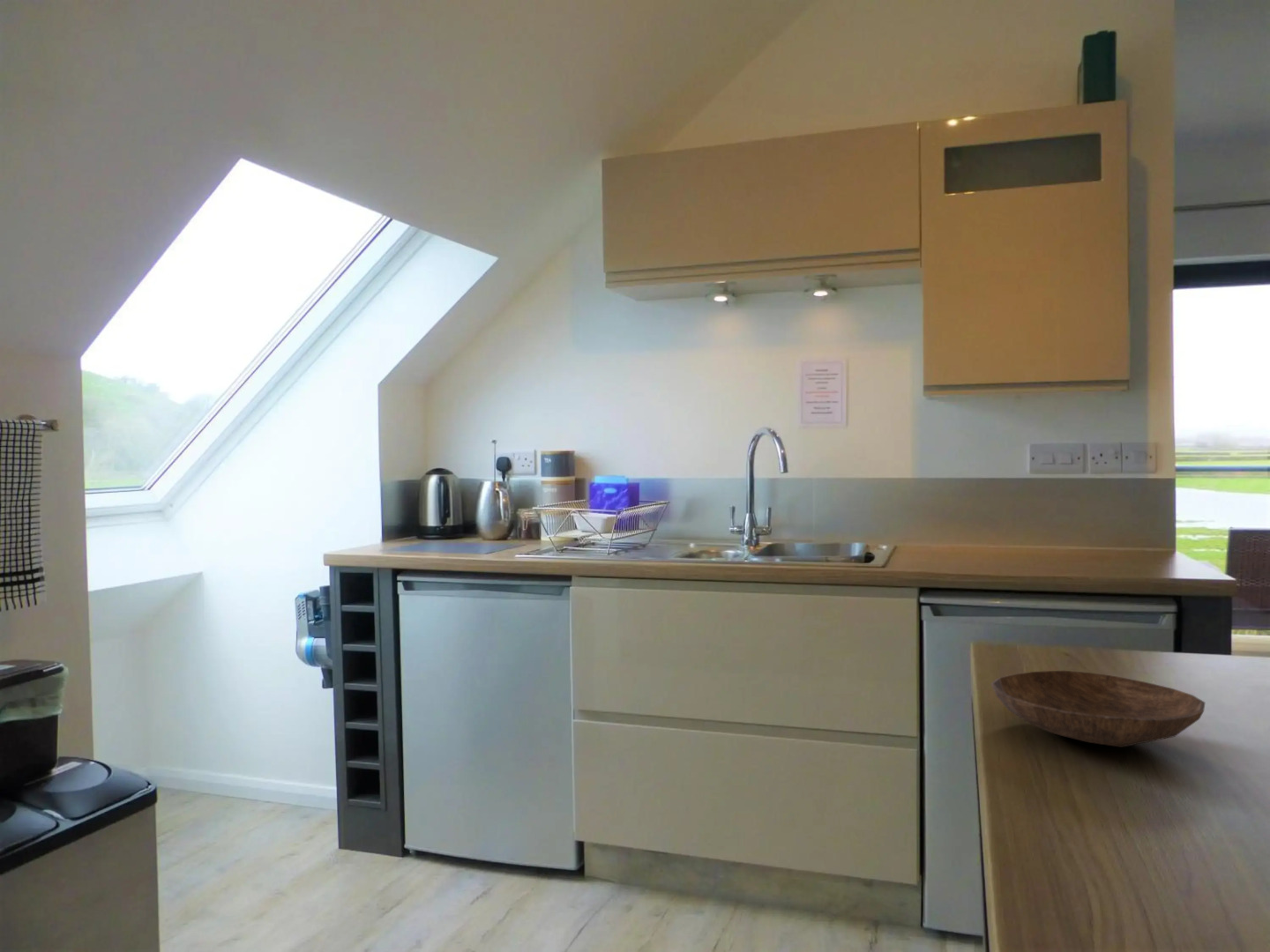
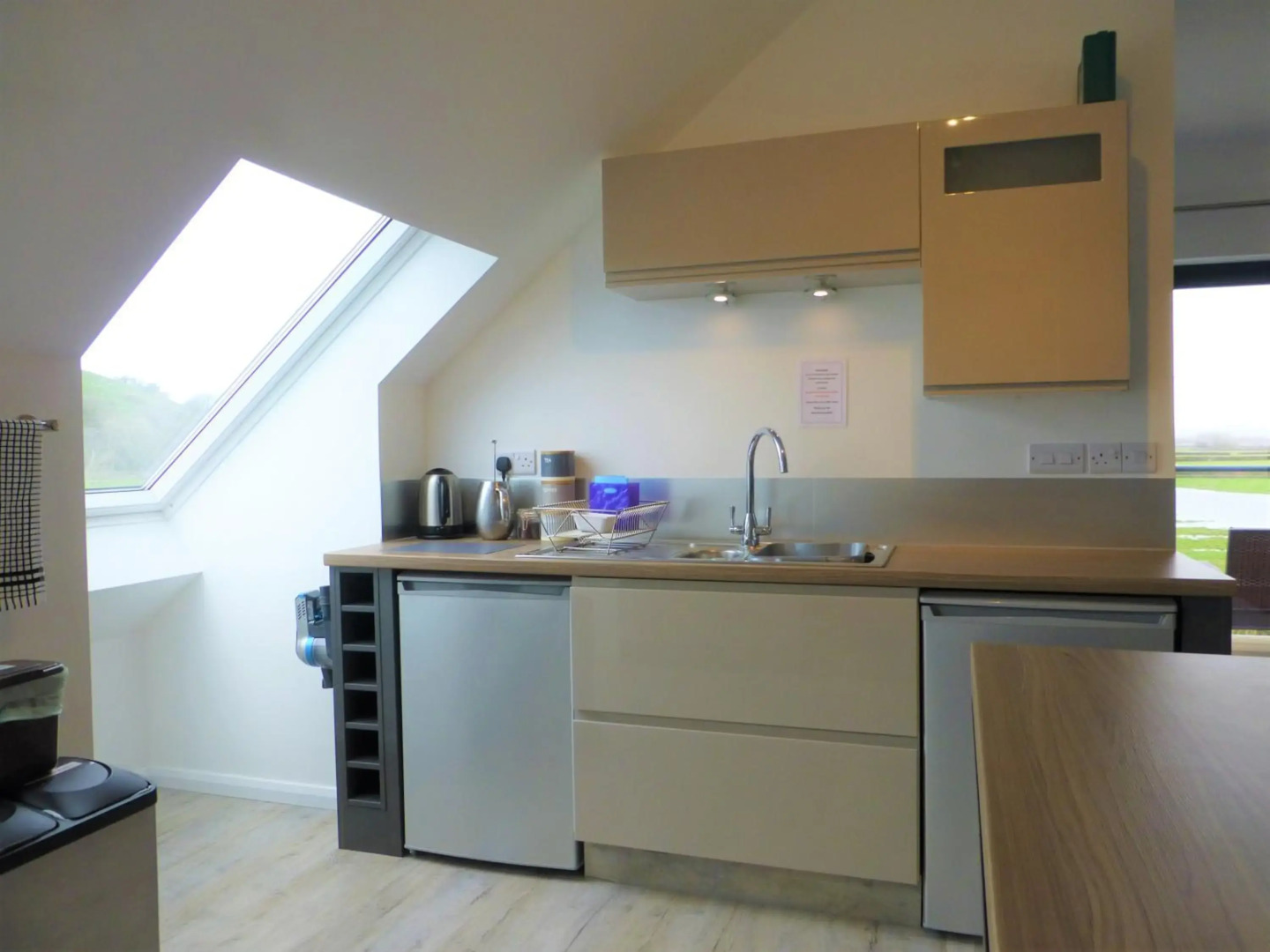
- bowl (1093, 713)
